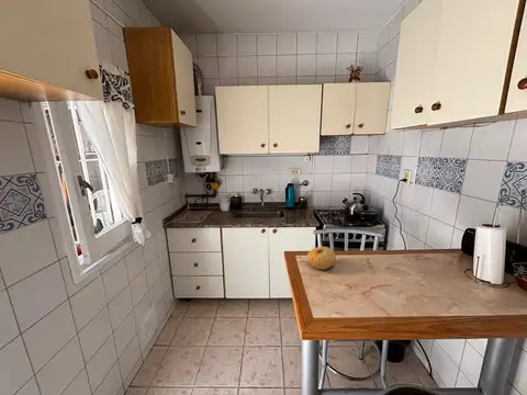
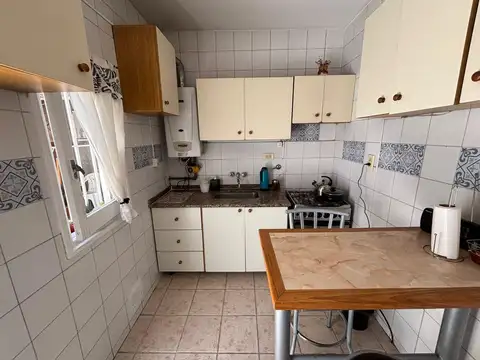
- fruit (321, 256)
